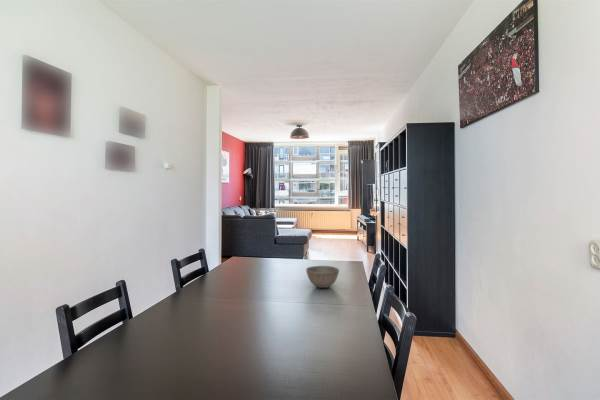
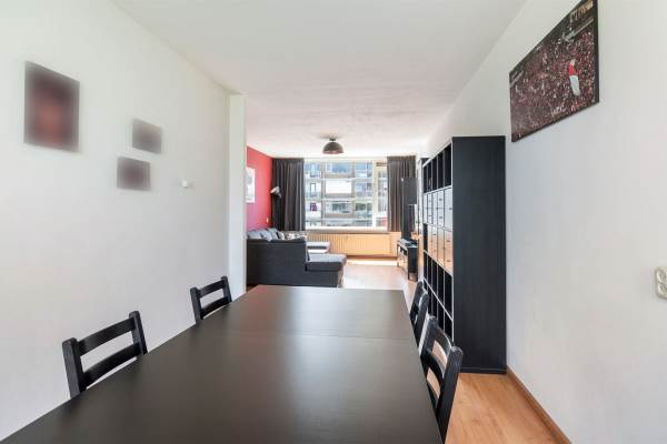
- bowl (322, 277)
